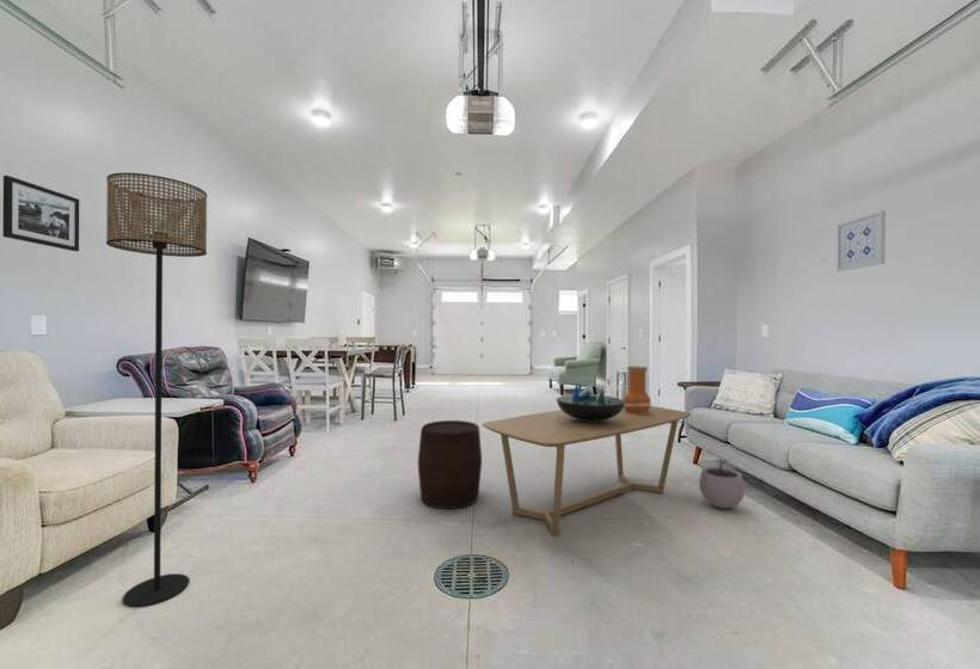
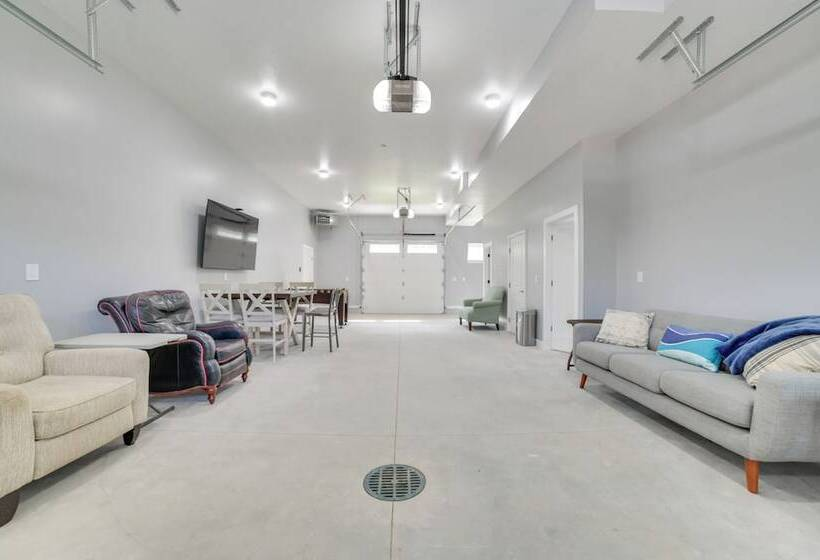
- wall art (859, 243)
- floor lamp (158, 388)
- picture frame (44, 216)
- decorative bowl (589, 399)
- plant pot (721, 480)
- stool (449, 461)
- coffee table (590, 440)
- vase (637, 388)
